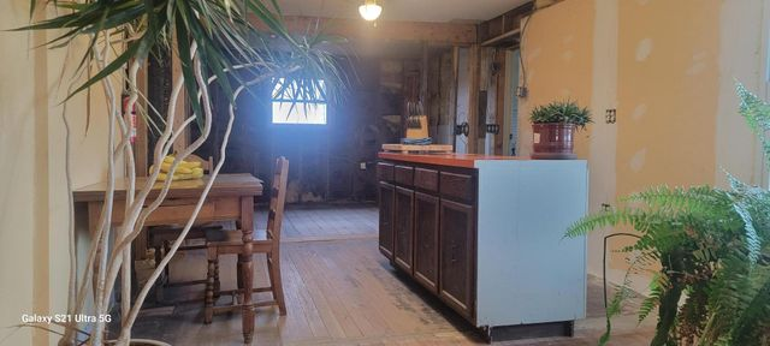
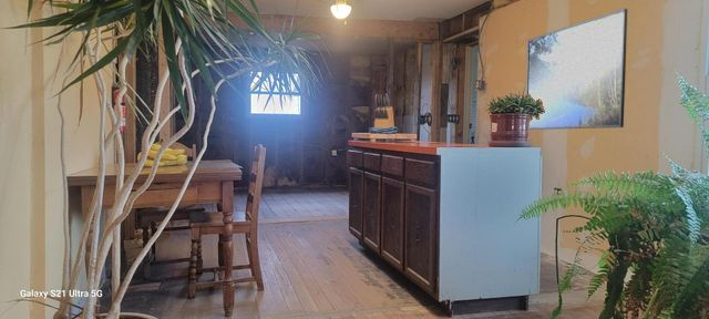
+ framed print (568, 78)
